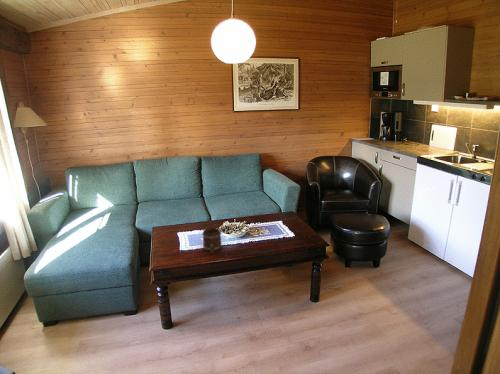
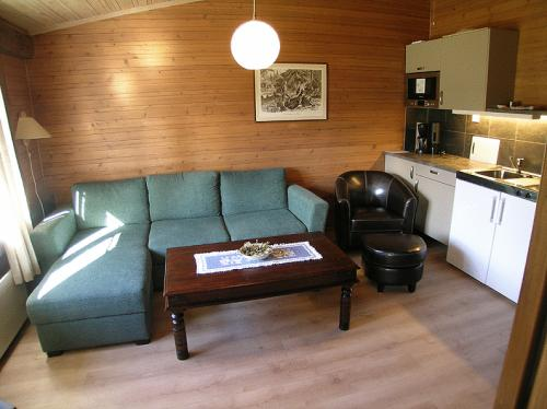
- mug (211, 240)
